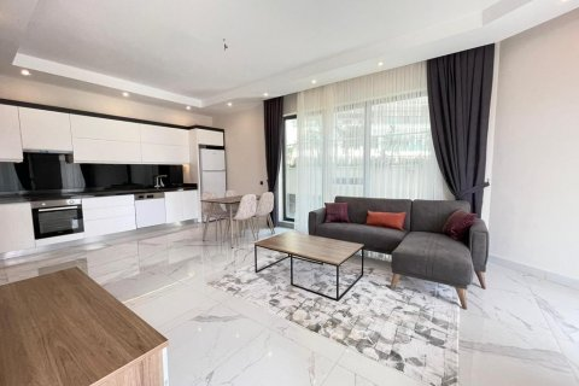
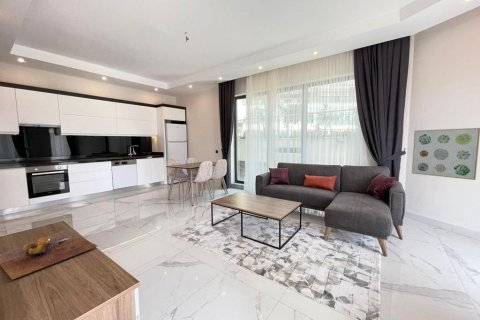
+ cutting board (43, 243)
+ wall art (442, 153)
